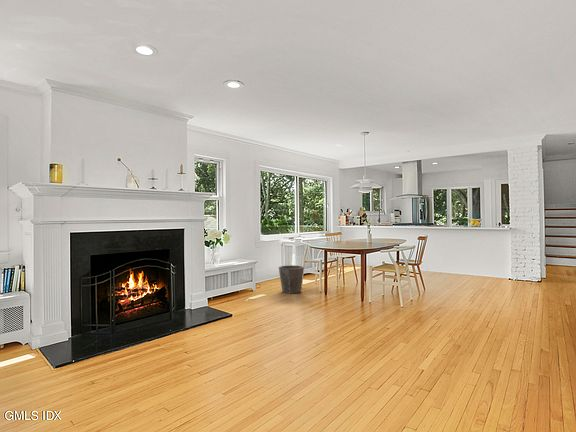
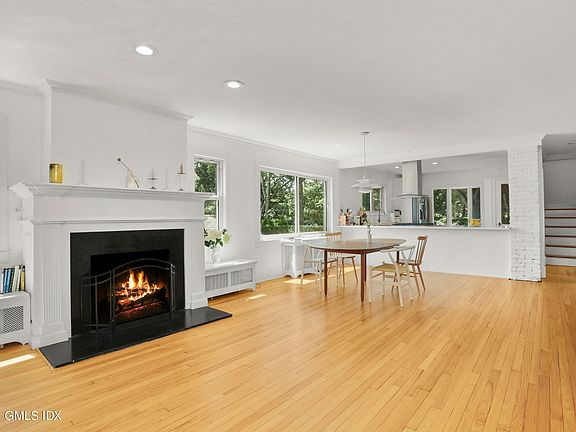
- waste bin (291, 279)
